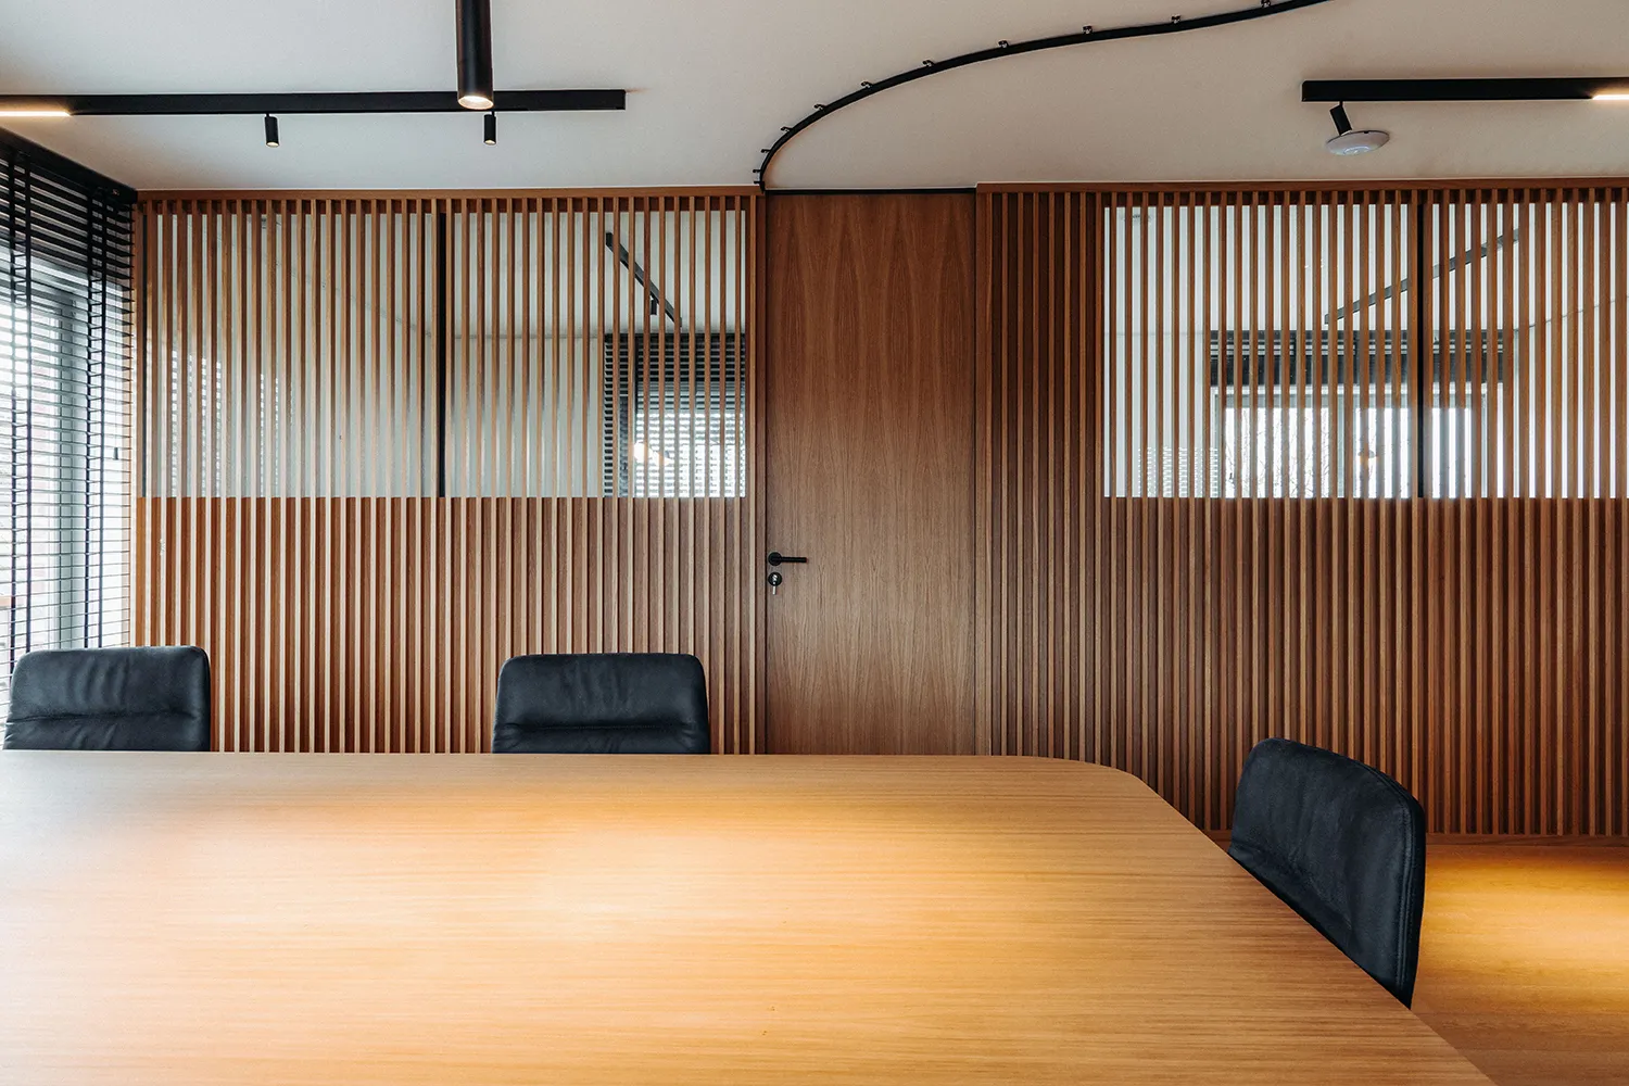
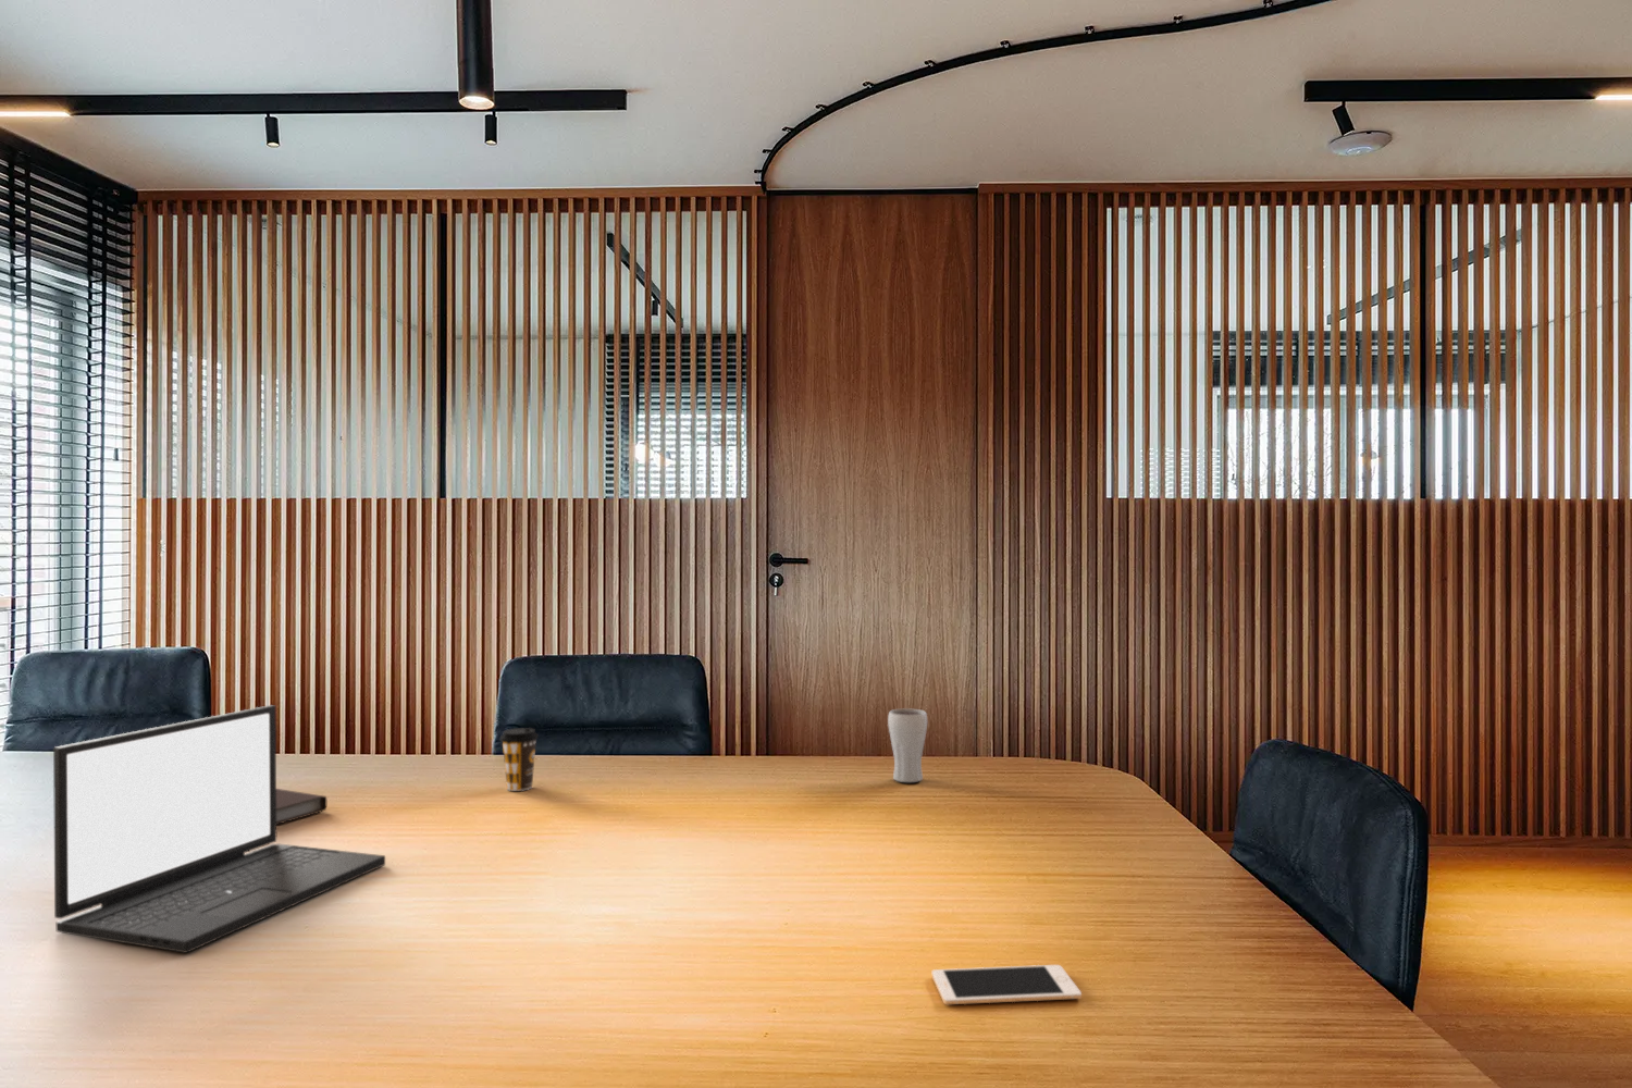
+ notebook (277, 809)
+ cell phone (1004, 984)
+ laptop (234, 811)
+ coffee cup (518, 759)
+ drinking glass (907, 746)
